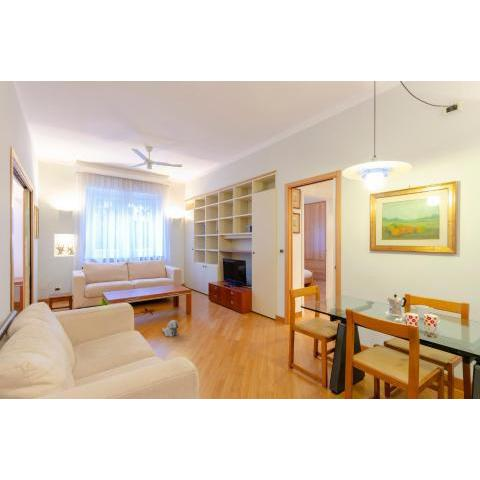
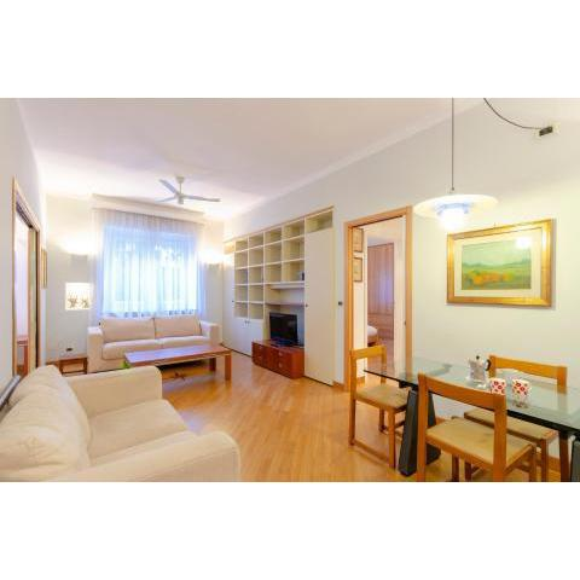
- plush toy (170, 326)
